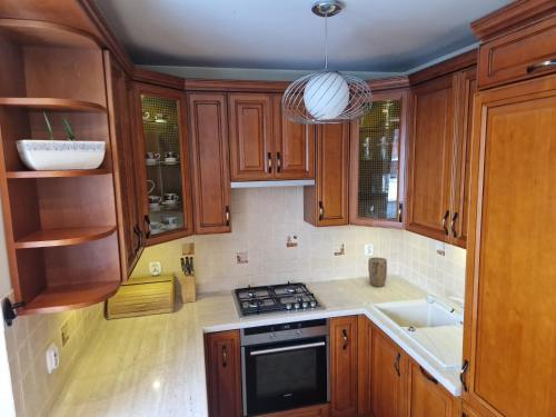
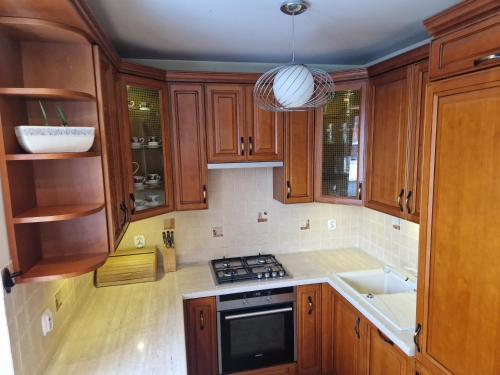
- plant pot (377, 271)
